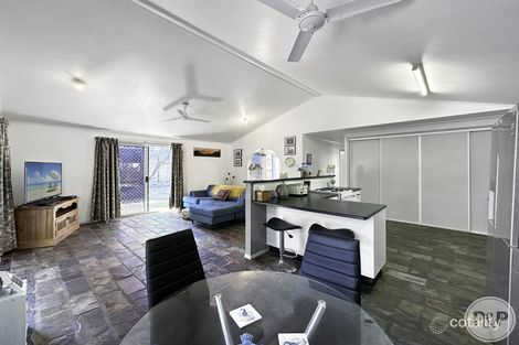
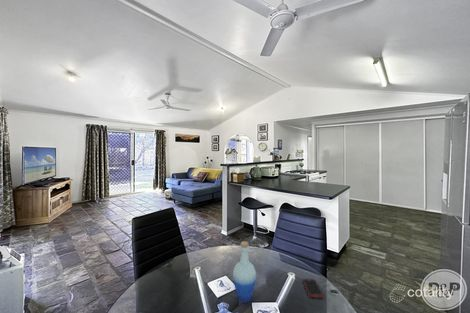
+ bottle (244, 269)
+ cell phone (312, 287)
